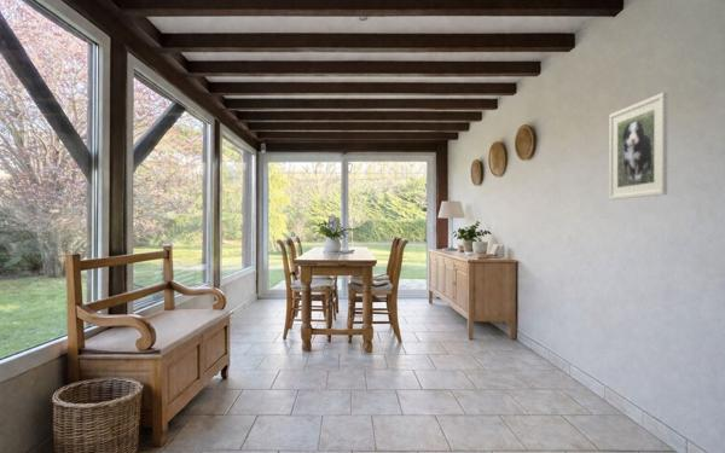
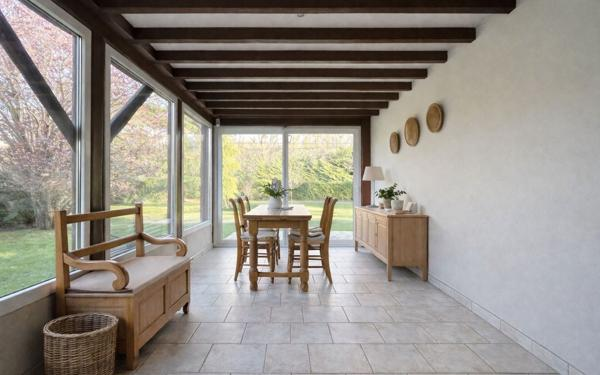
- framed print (636, 150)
